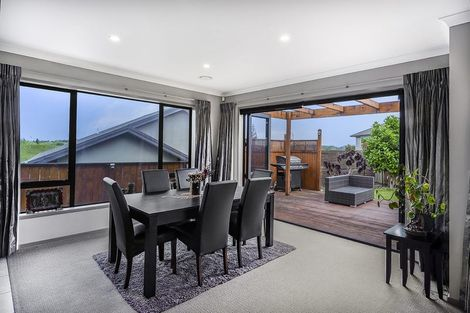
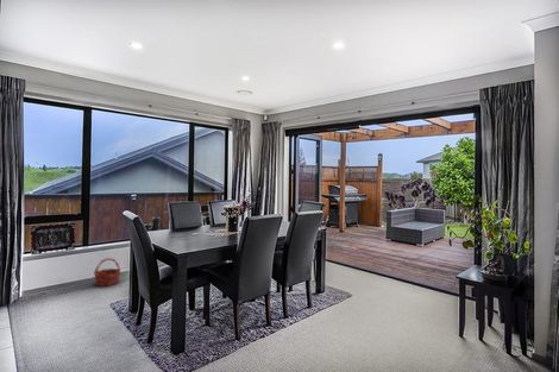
+ basket (107, 270)
